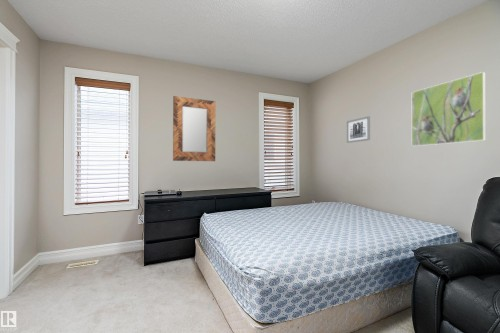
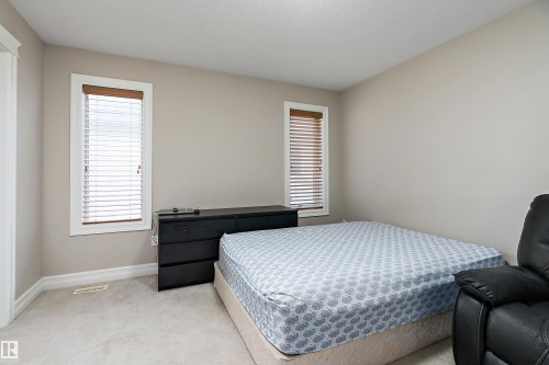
- home mirror (194, 129)
- wall art (357, 130)
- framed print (444, 113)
